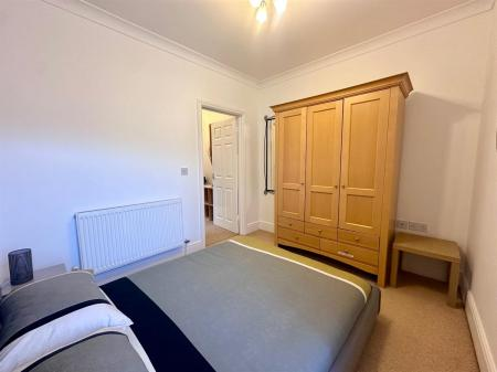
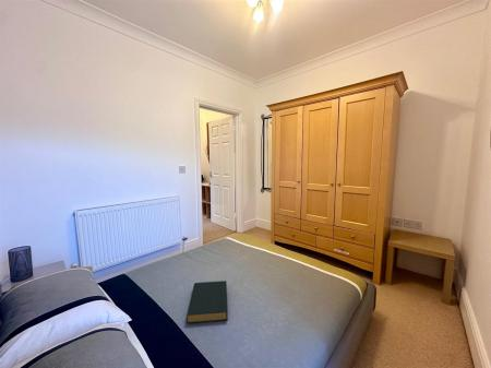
+ hardback book (208, 299)
